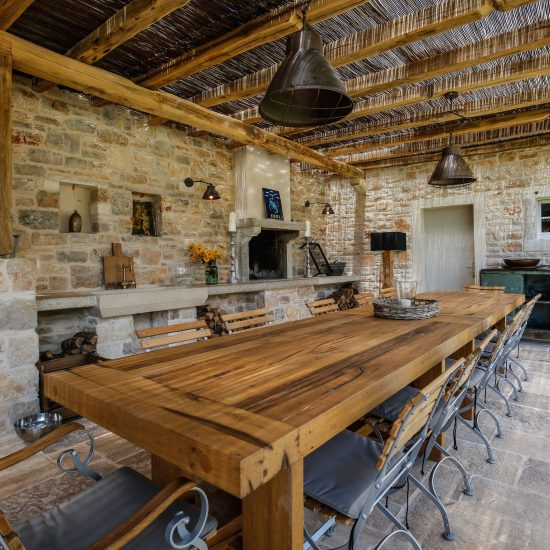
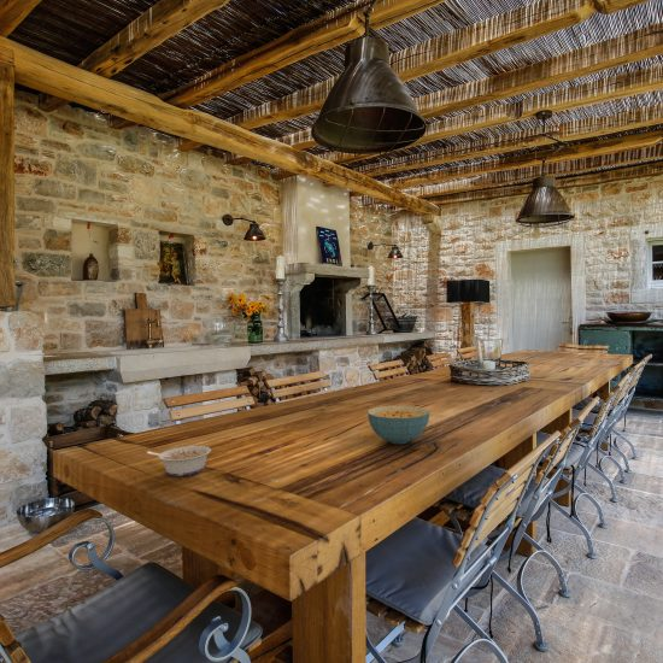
+ cereal bowl (398, 426)
+ legume (183, 459)
